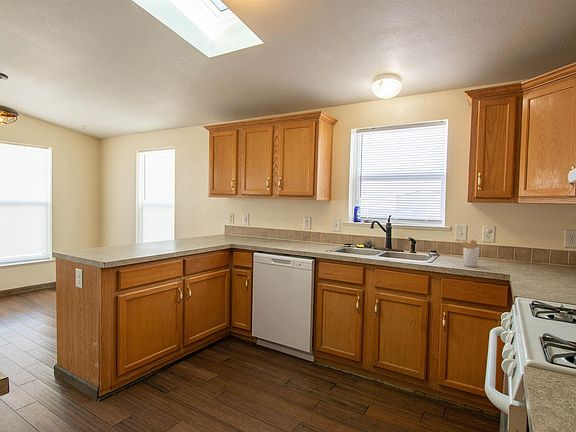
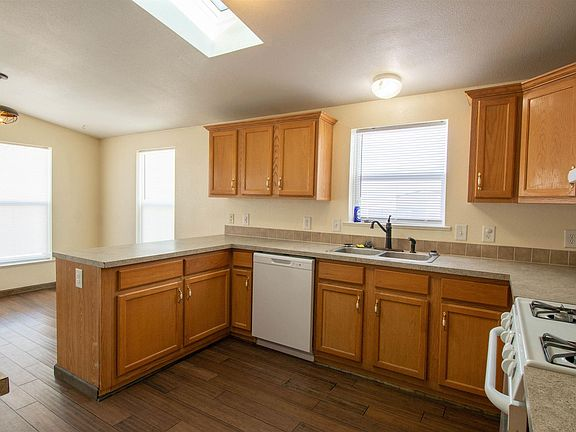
- utensil holder (466, 252)
